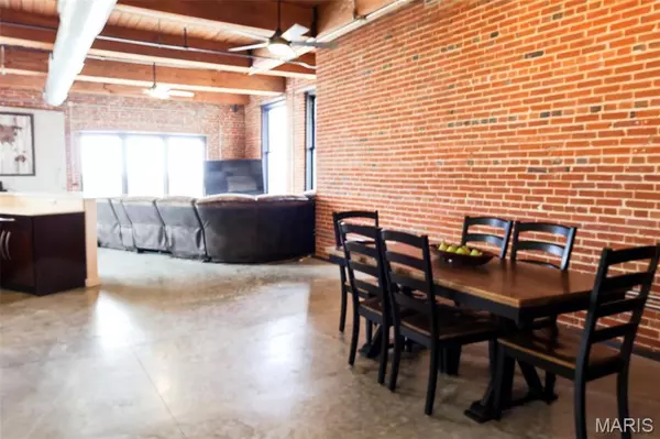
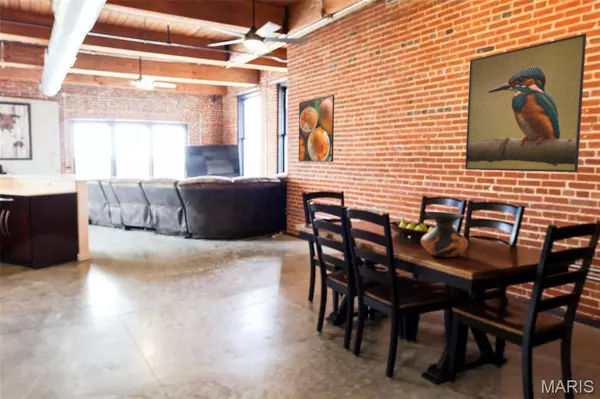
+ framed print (315, 130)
+ vase (444, 234)
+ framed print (518, 110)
